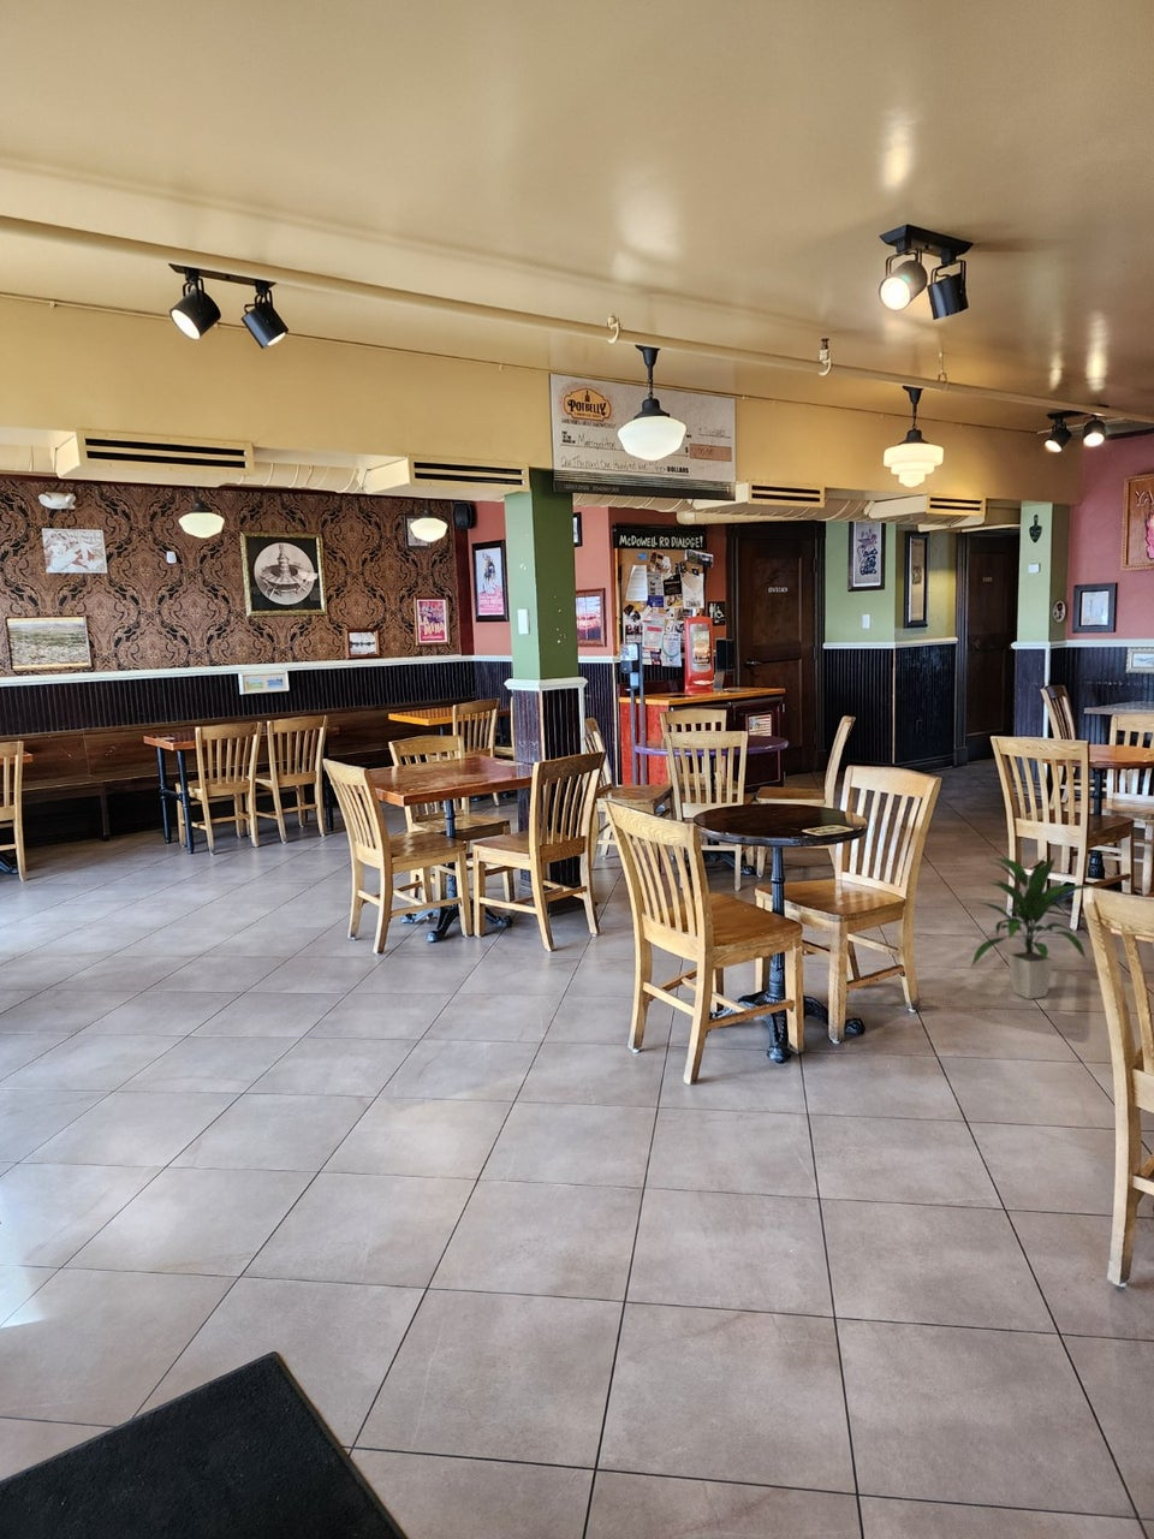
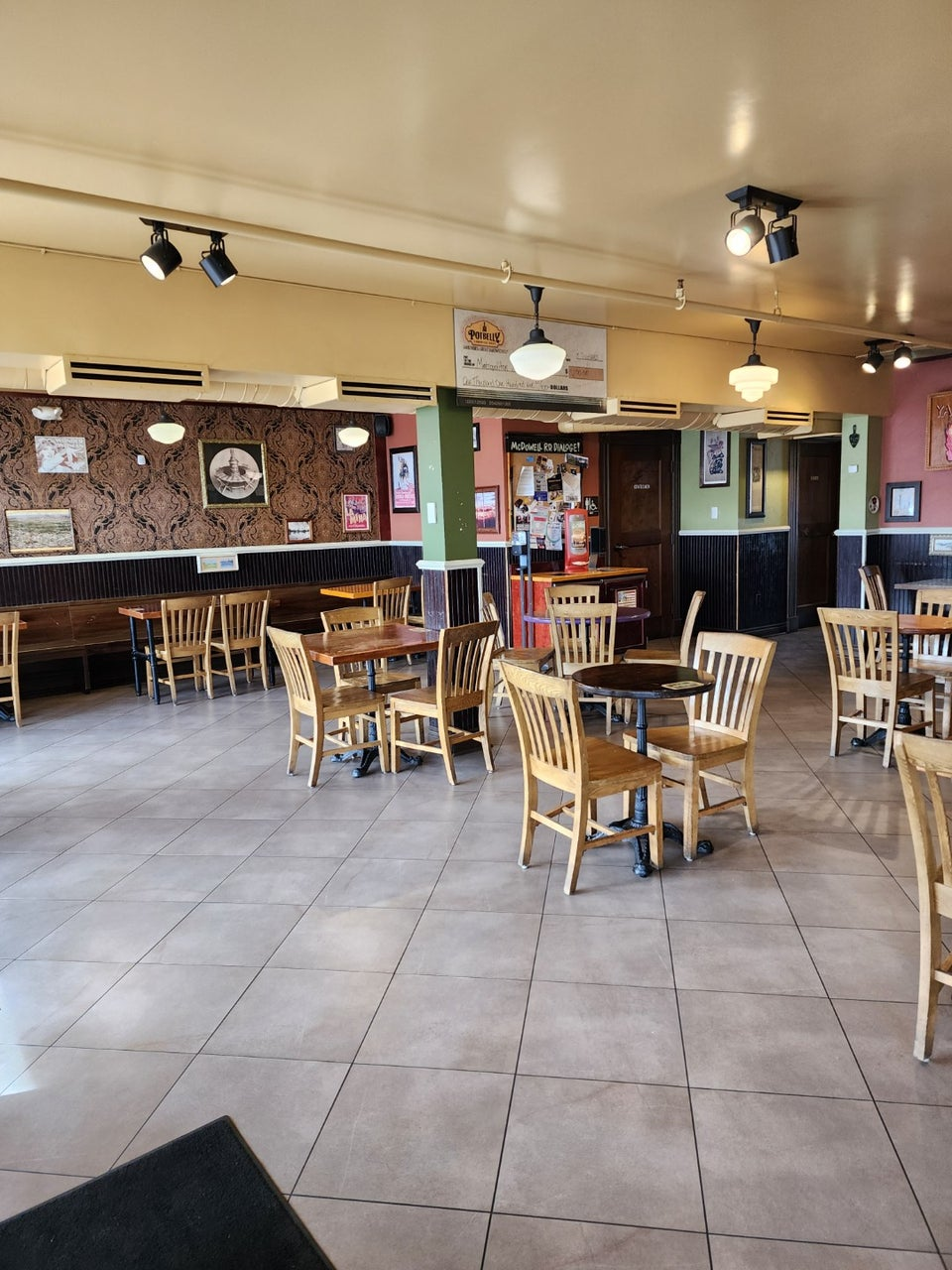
- indoor plant (1026, 922)
